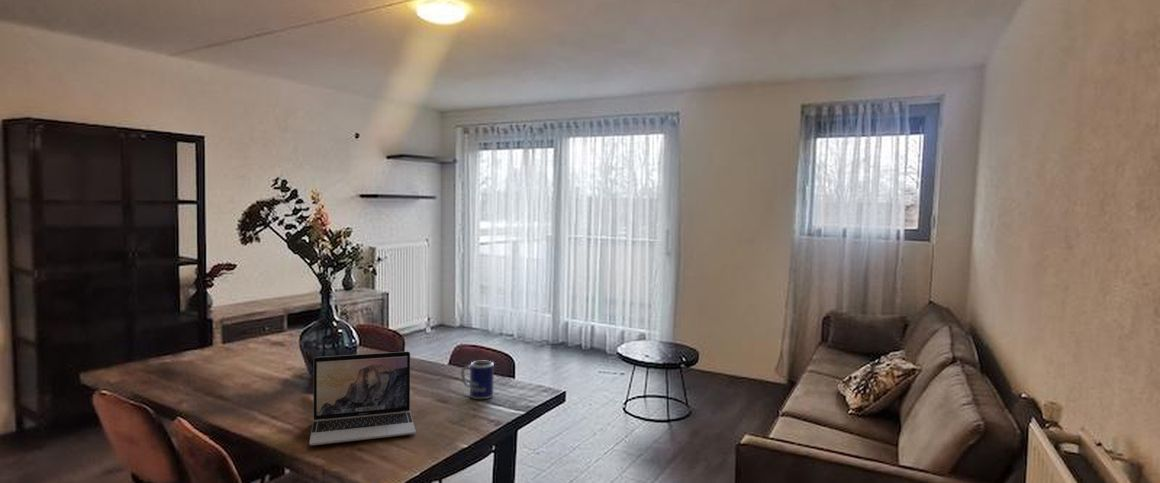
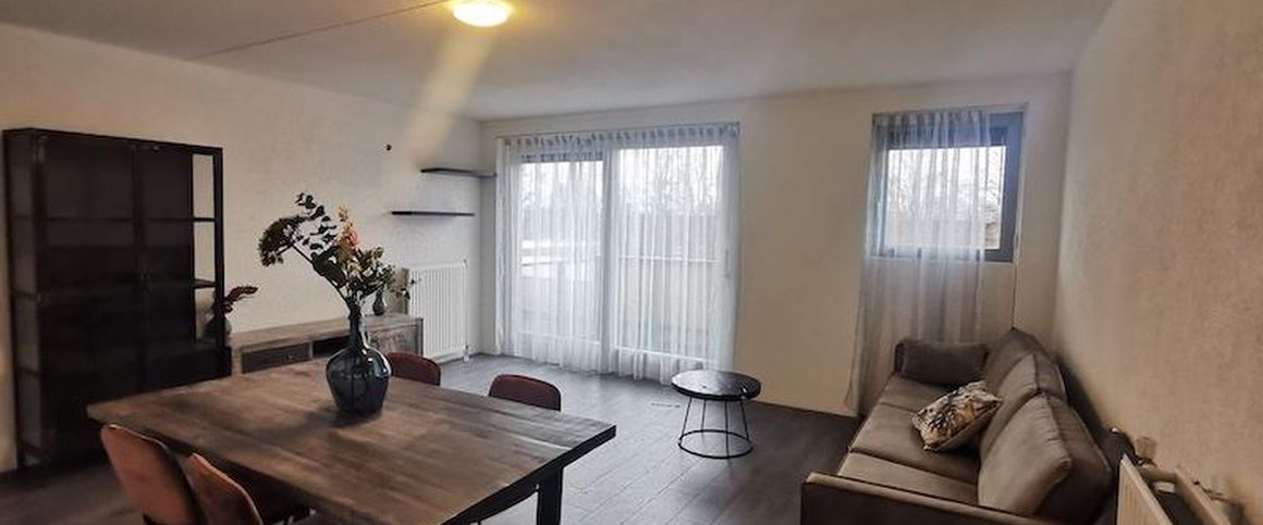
- laptop (363, 395)
- mug (476, 379)
